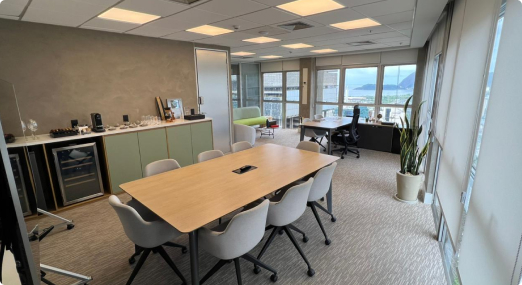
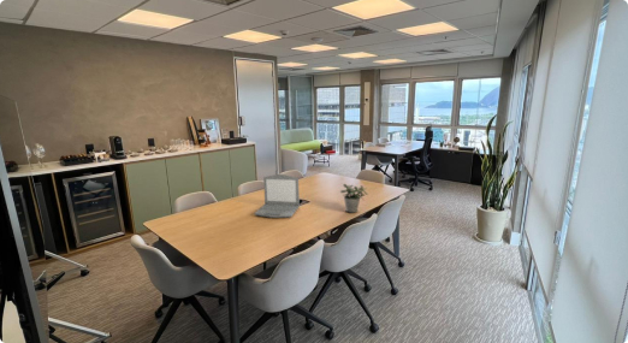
+ laptop (276, 195)
+ potted plant (352, 196)
